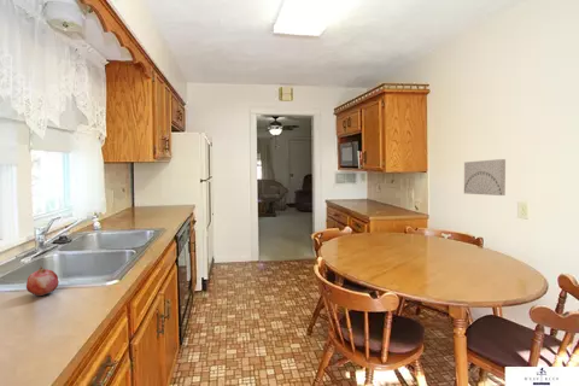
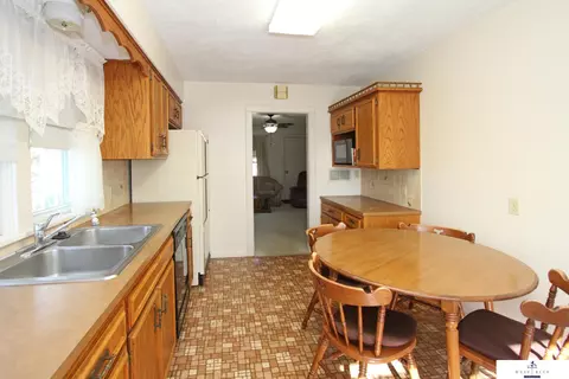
- fruit (42, 279)
- wall art (482, 177)
